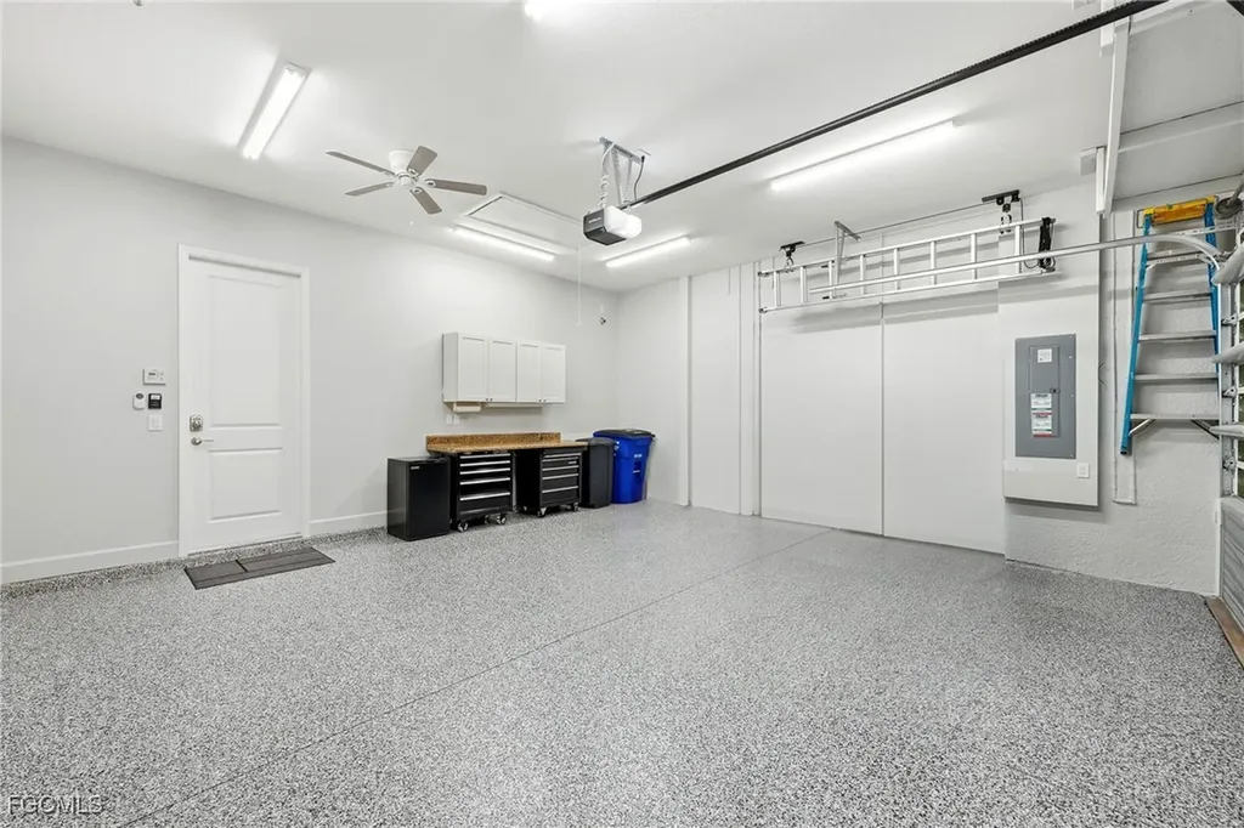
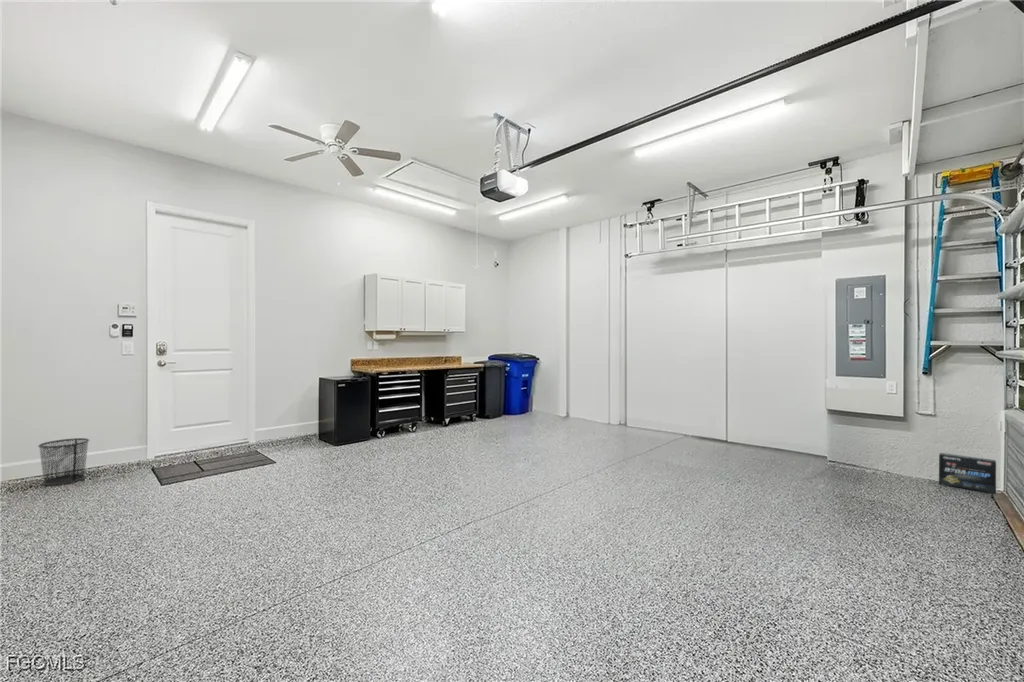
+ waste bin (64, 461)
+ box (966, 472)
